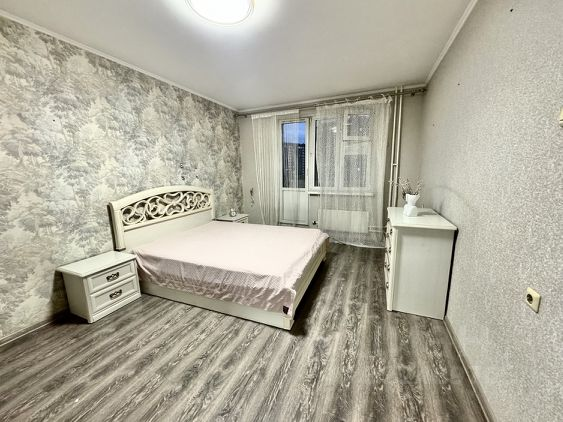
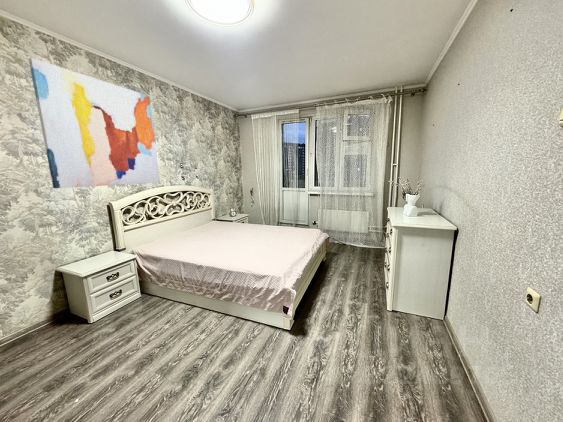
+ wall art (109, 134)
